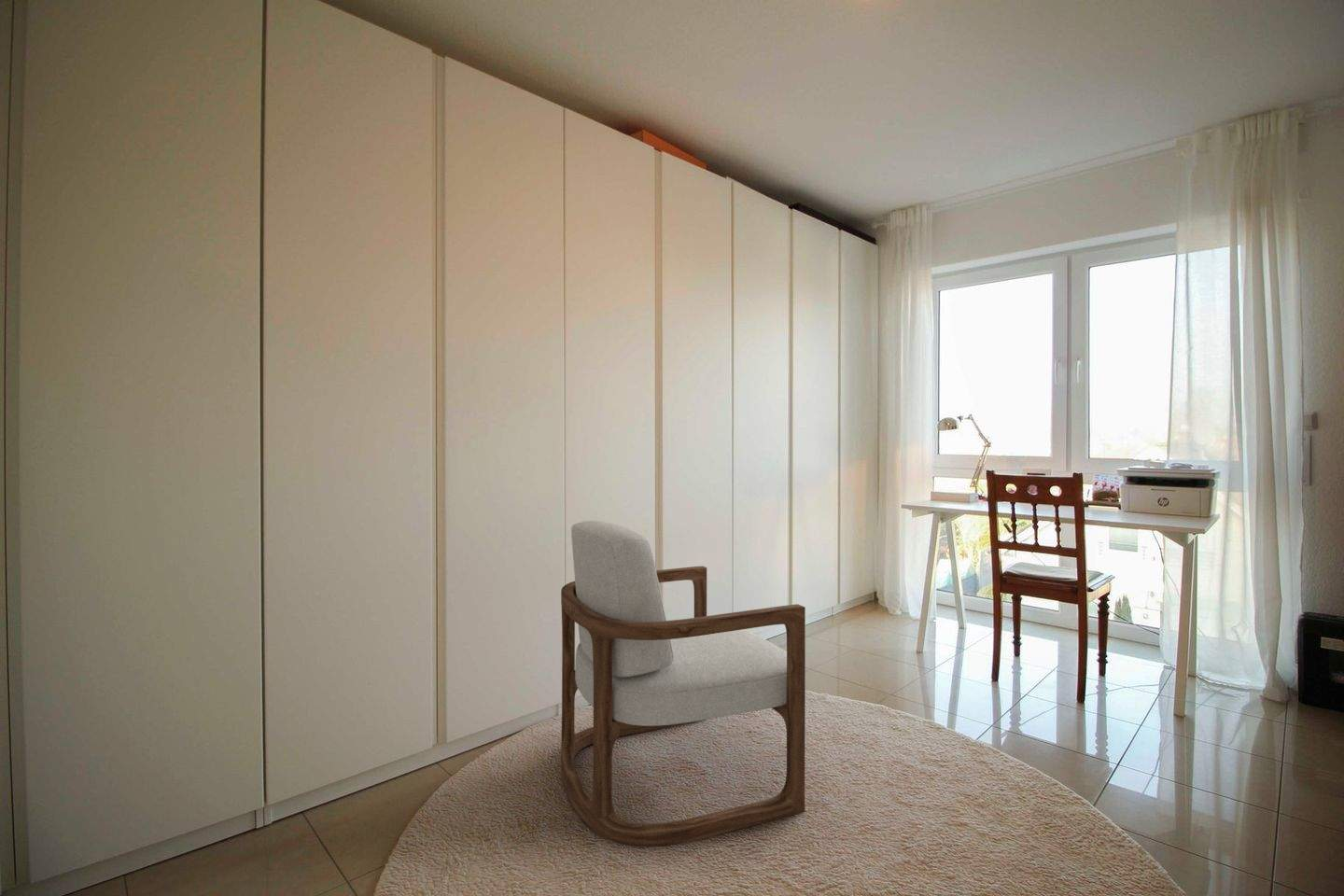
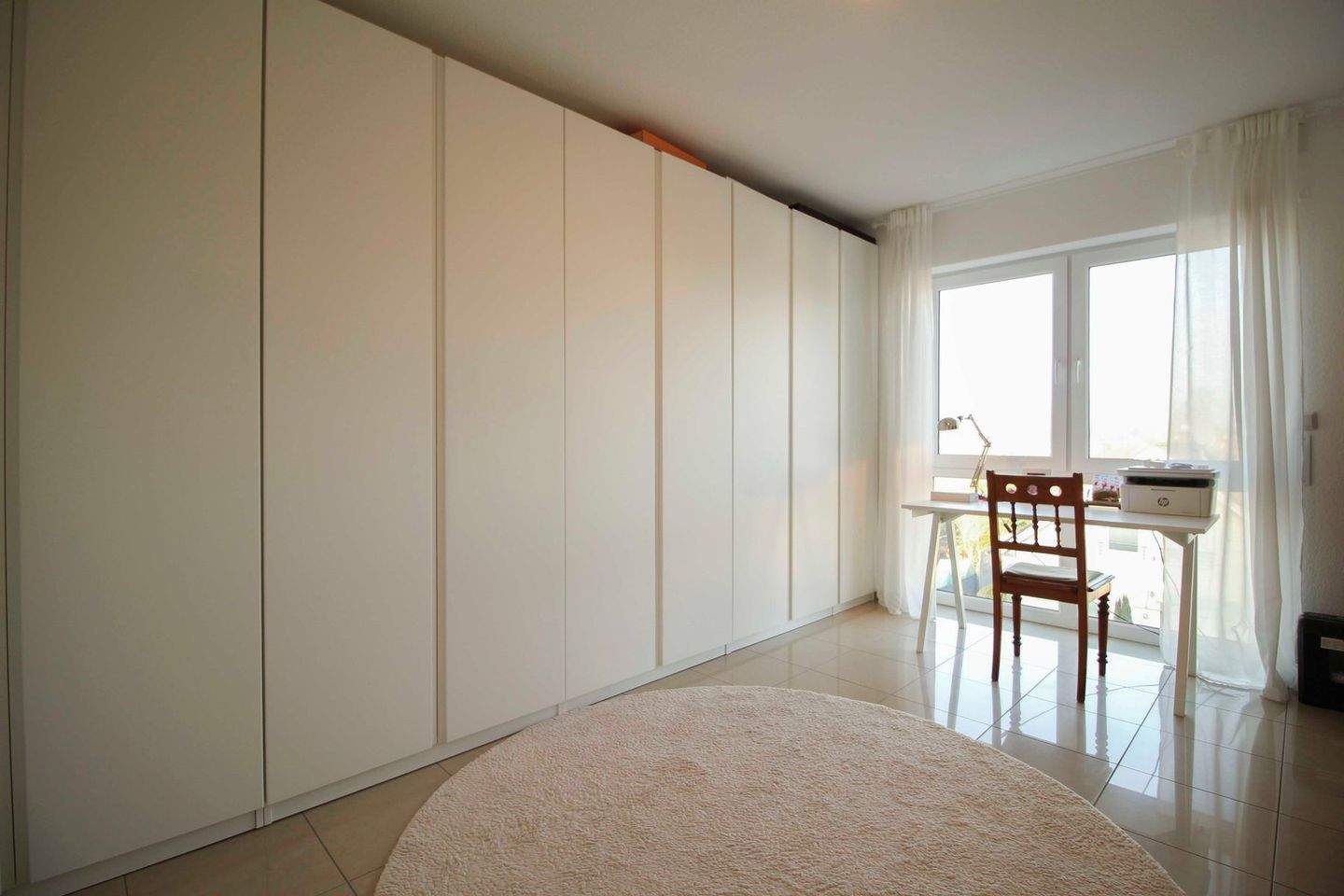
- armchair (673, 646)
